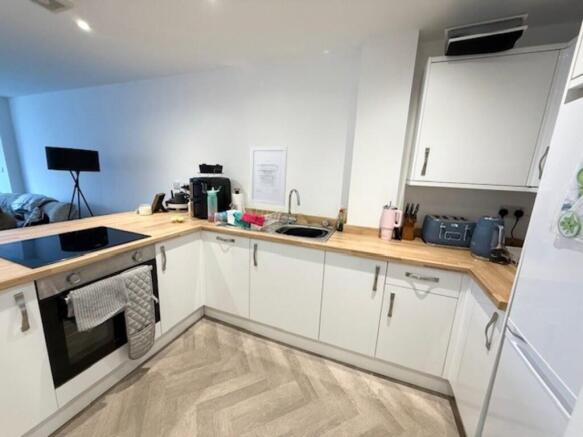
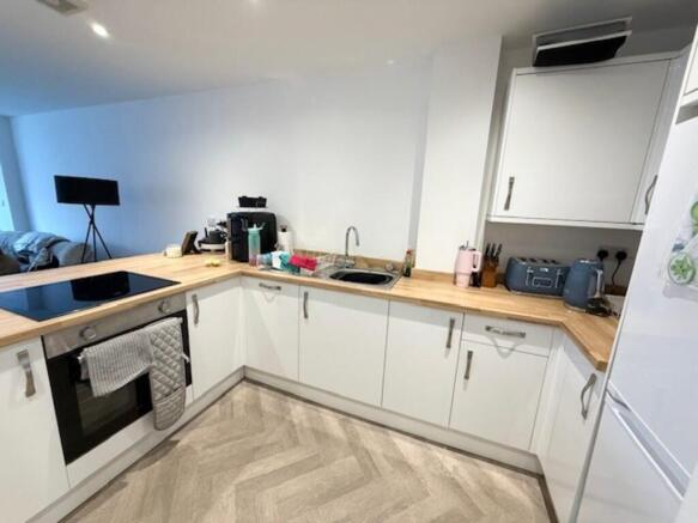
- wall art (267, 176)
